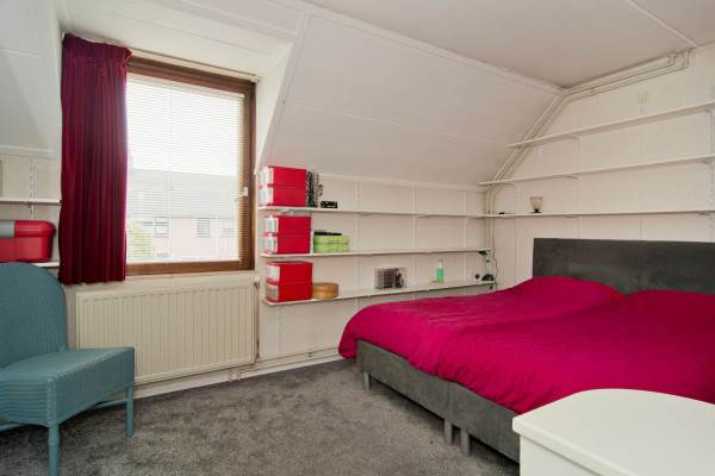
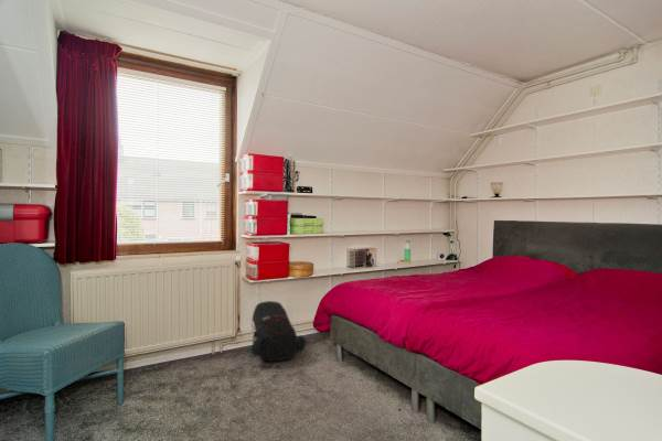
+ backpack (268, 330)
